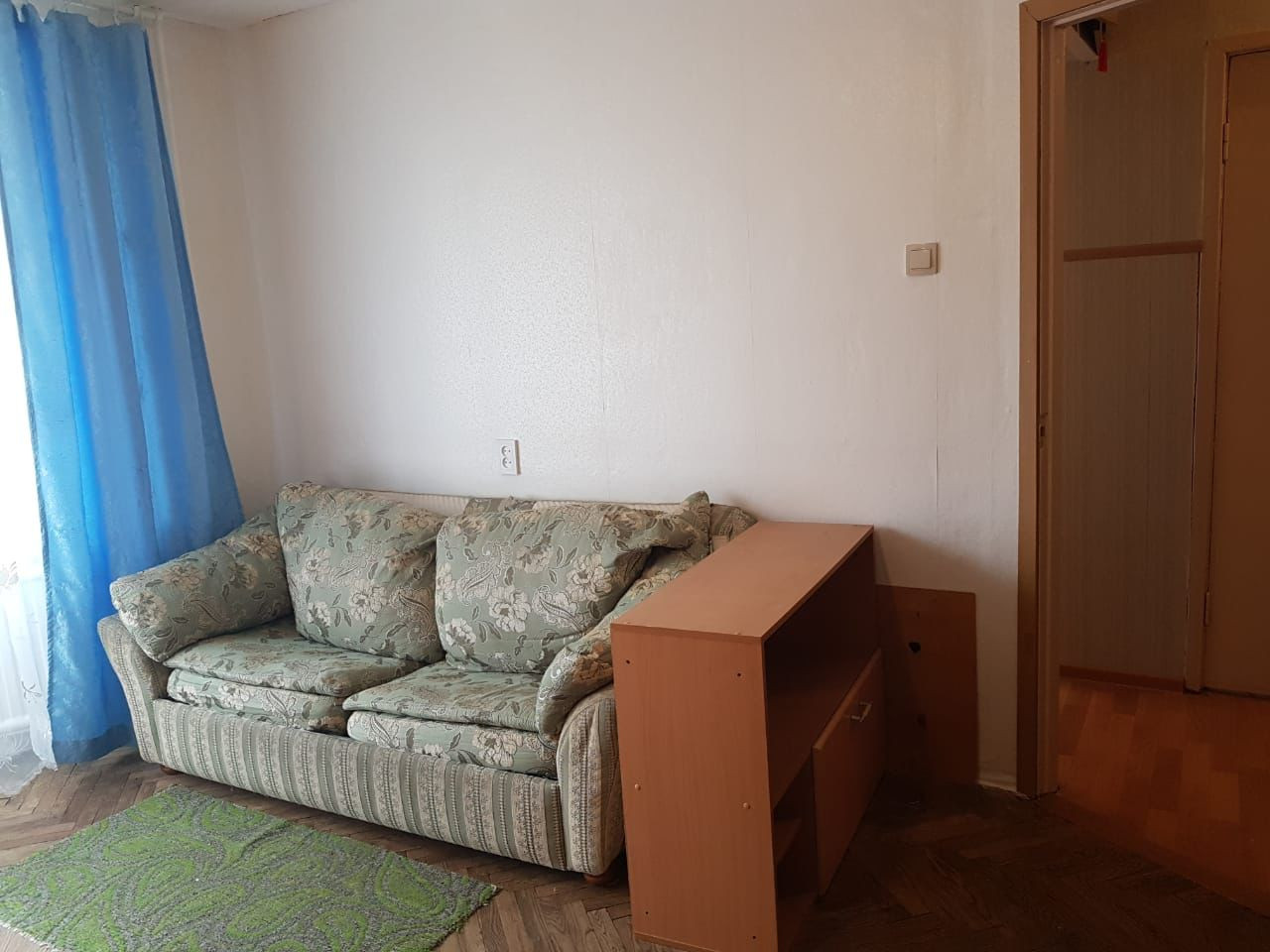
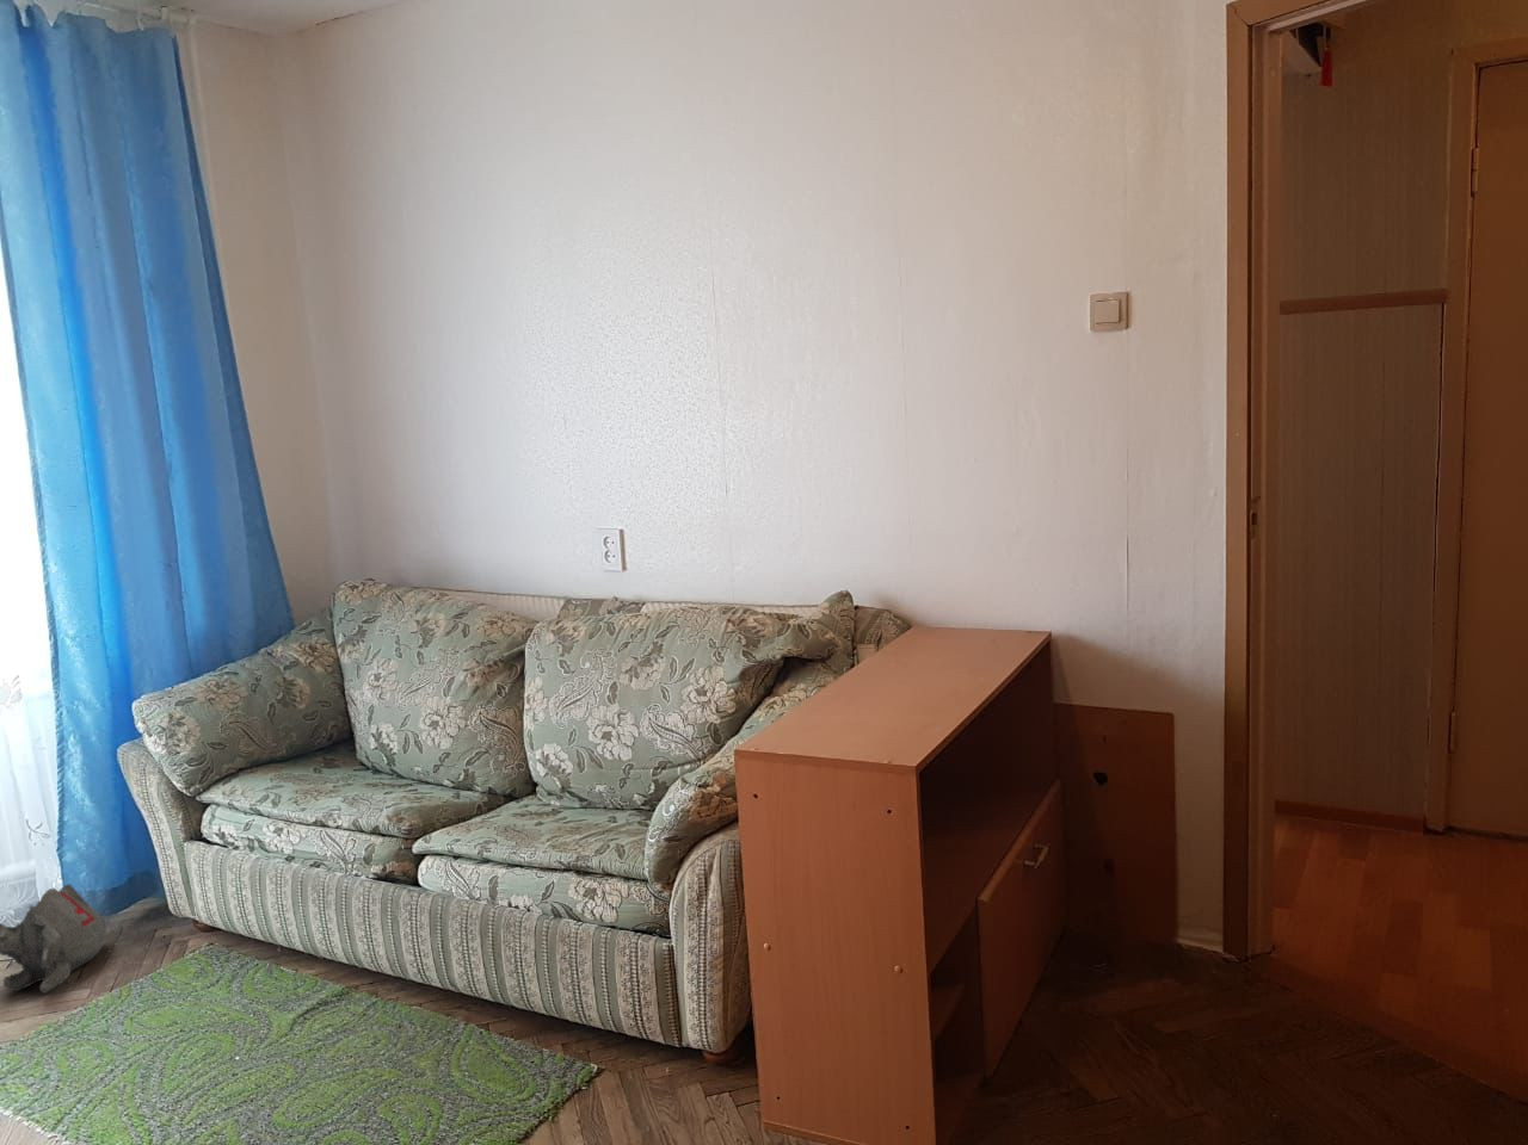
+ plush toy (59, 933)
